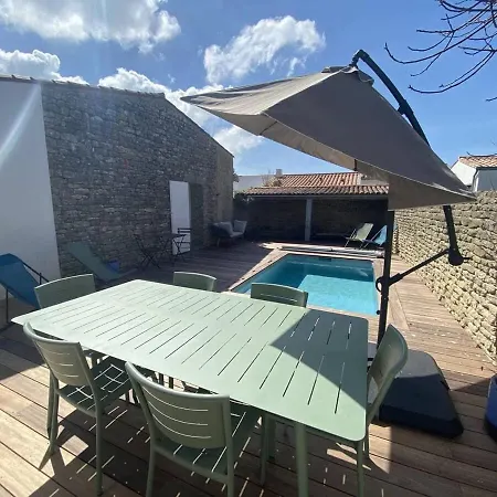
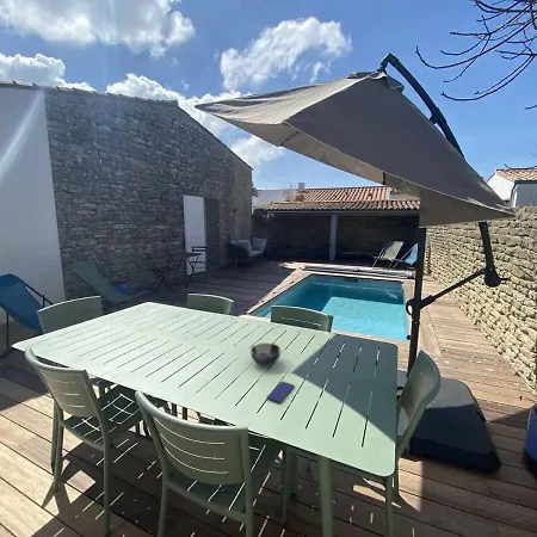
+ bowl (265, 356)
+ smartphone (280, 391)
